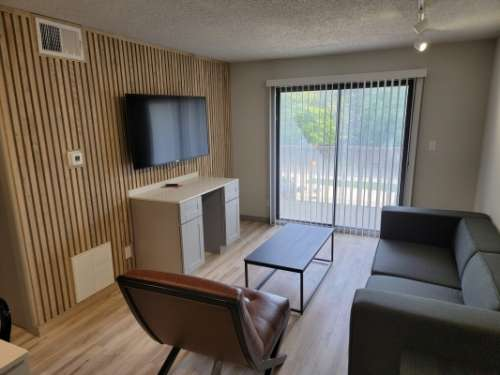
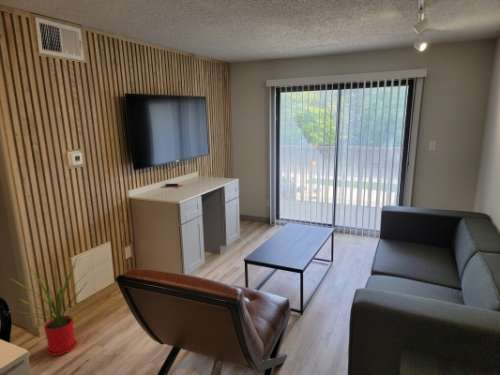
+ house plant (55, 306)
